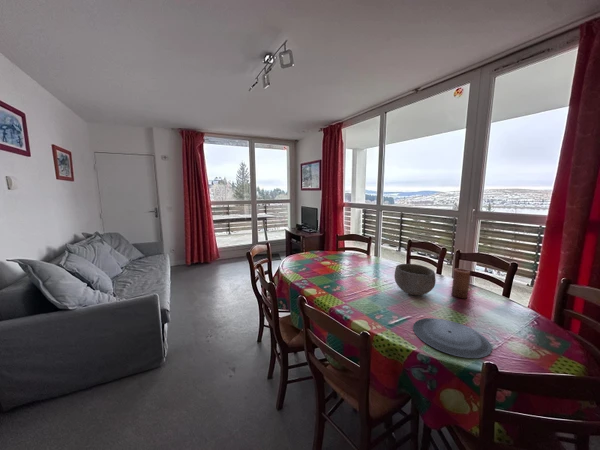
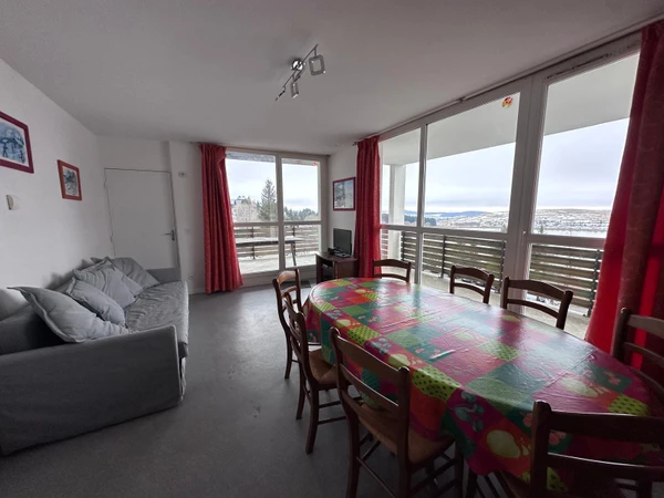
- bowl (414, 280)
- plate (449, 333)
- candle (460, 282)
